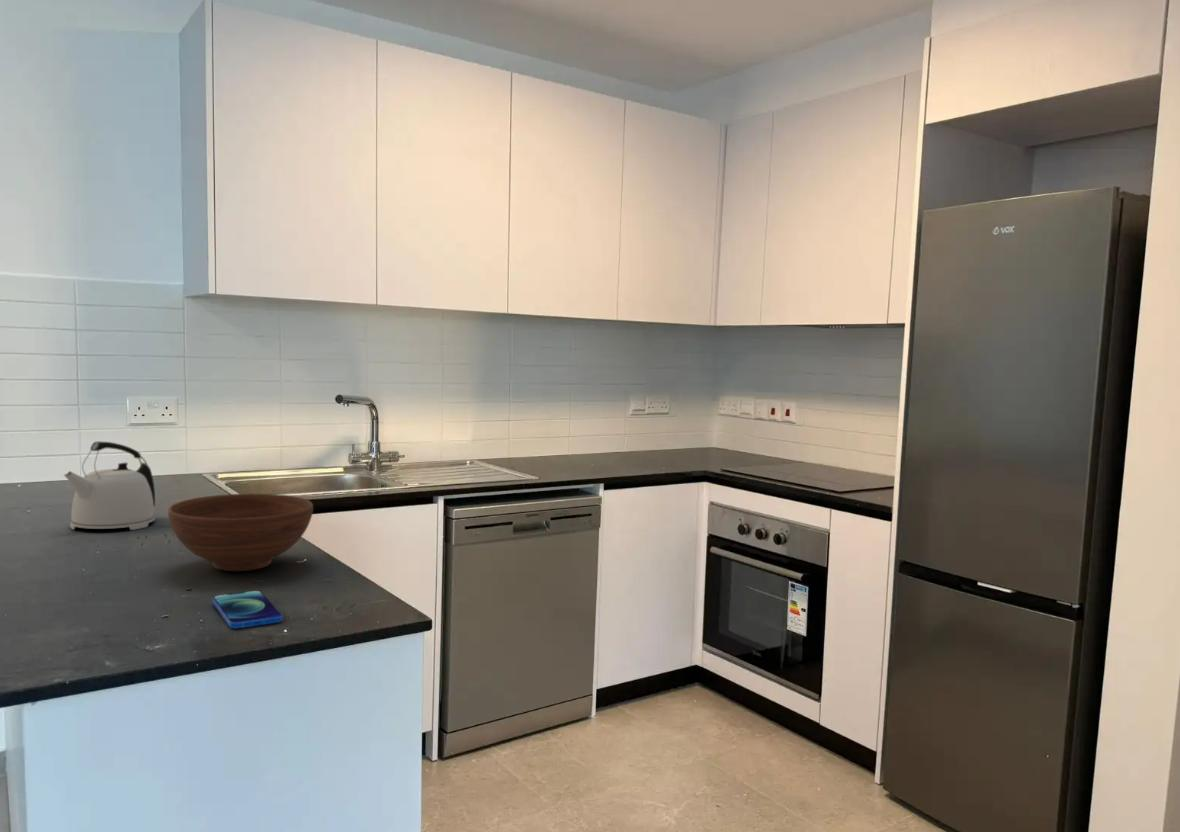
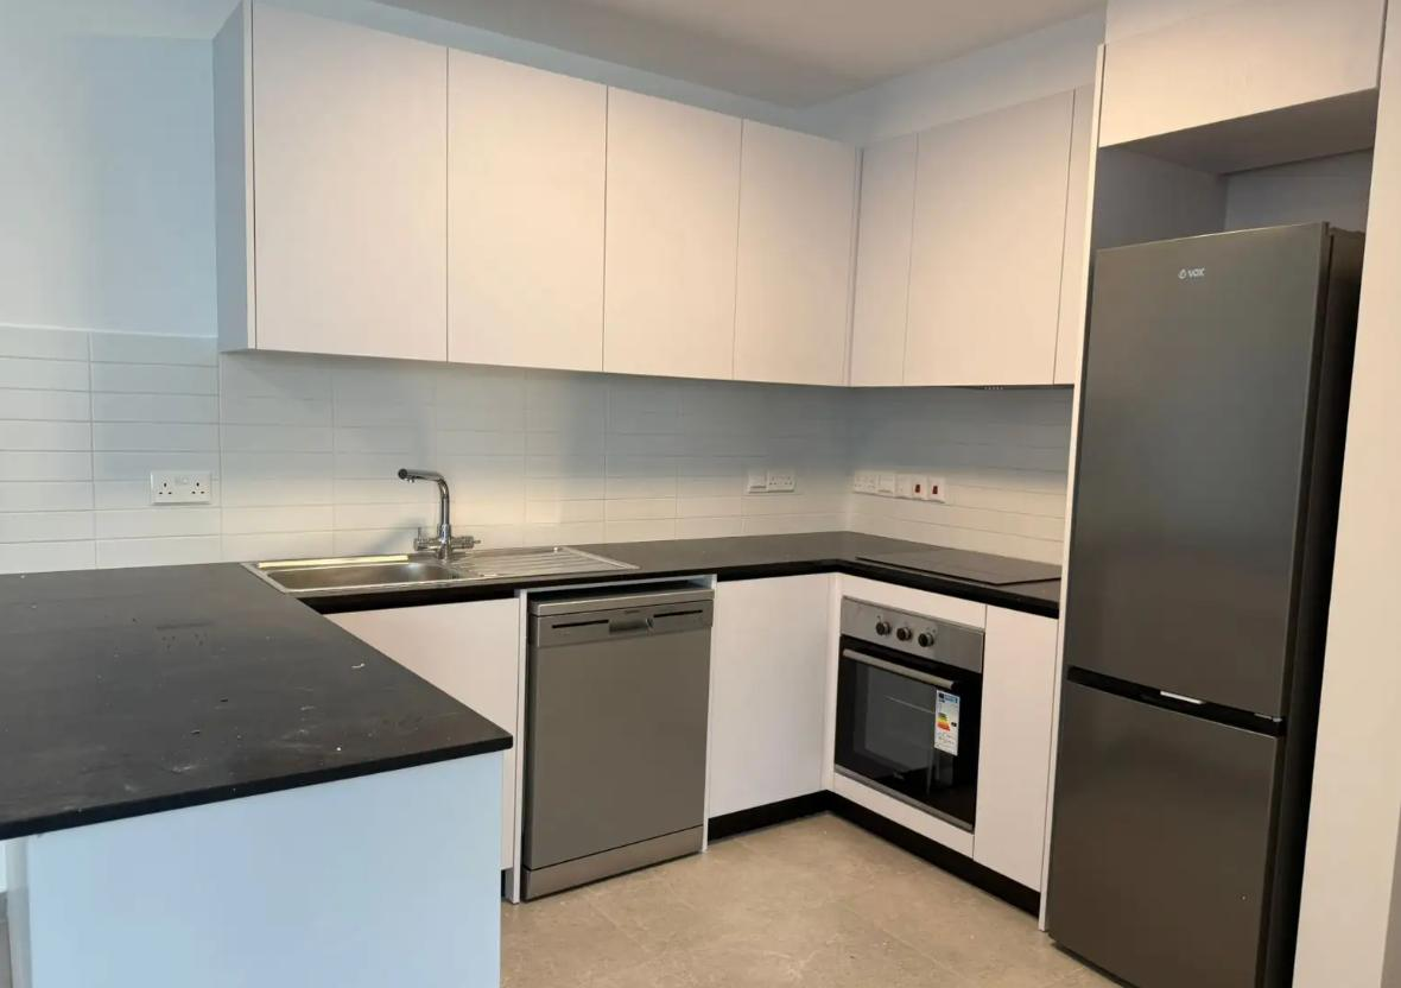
- bowl (242, 535)
- kettle (111, 482)
- smartphone (246, 608)
